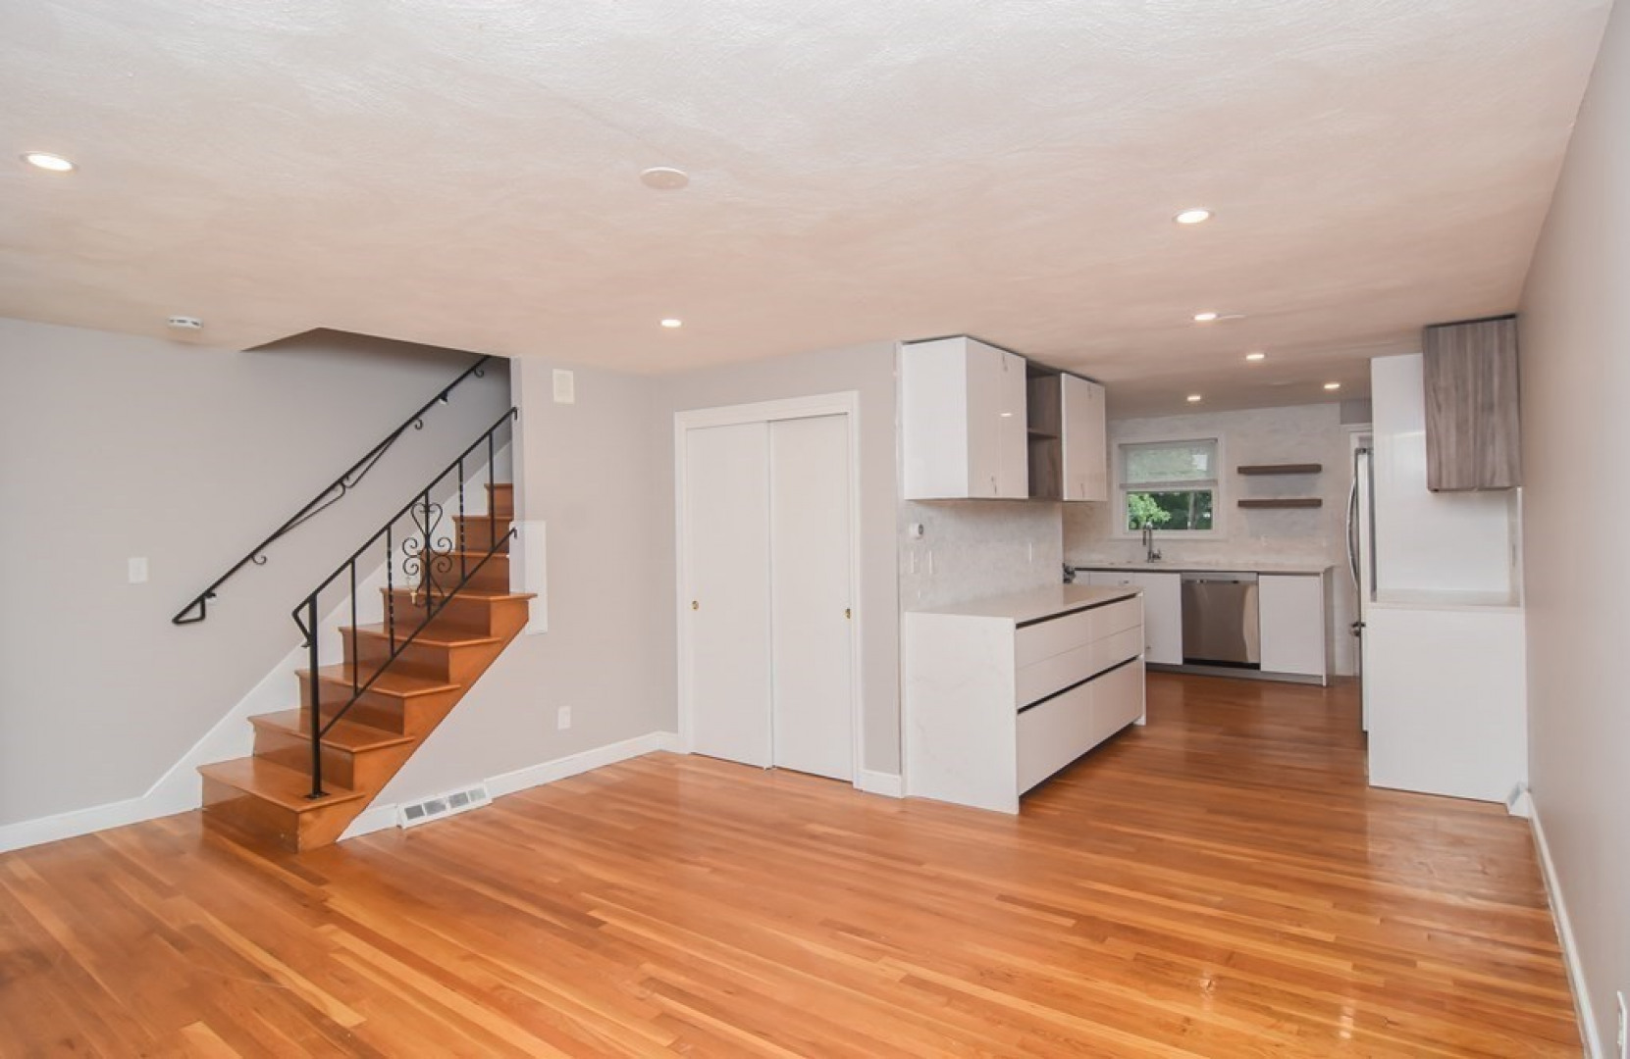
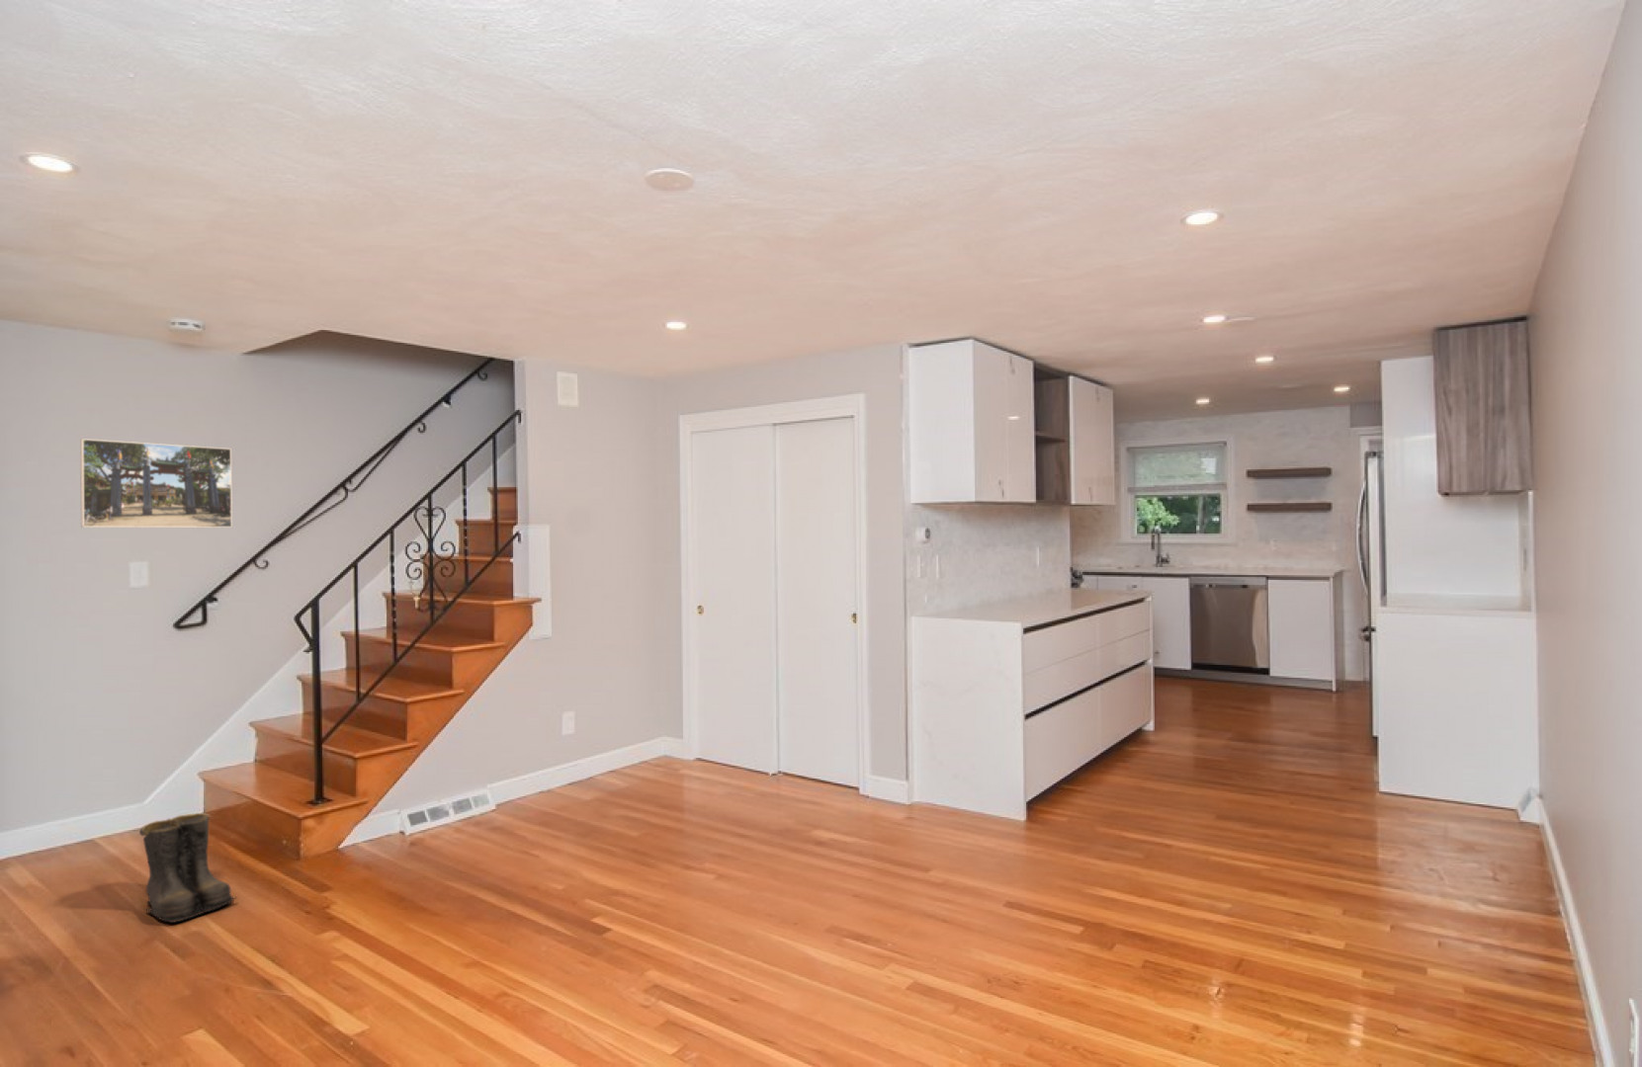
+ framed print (160, 486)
+ boots (184, 864)
